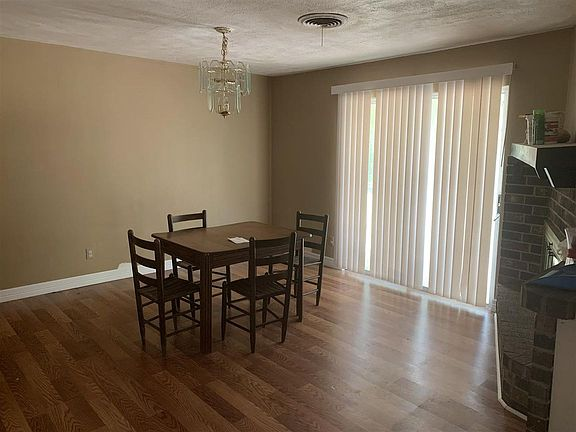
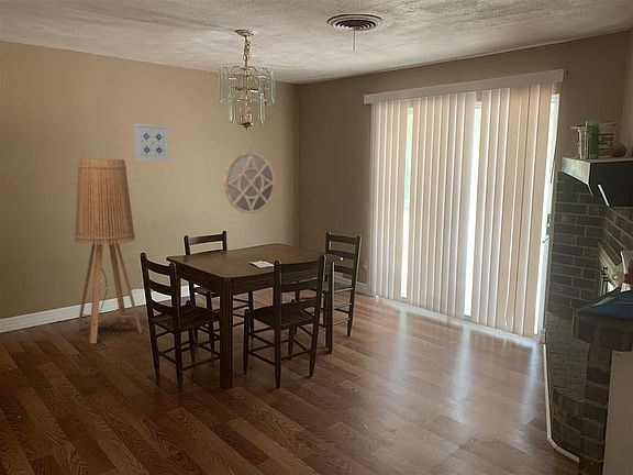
+ floor lamp (104, 244)
+ wall art (152, 143)
+ home mirror (251, 183)
